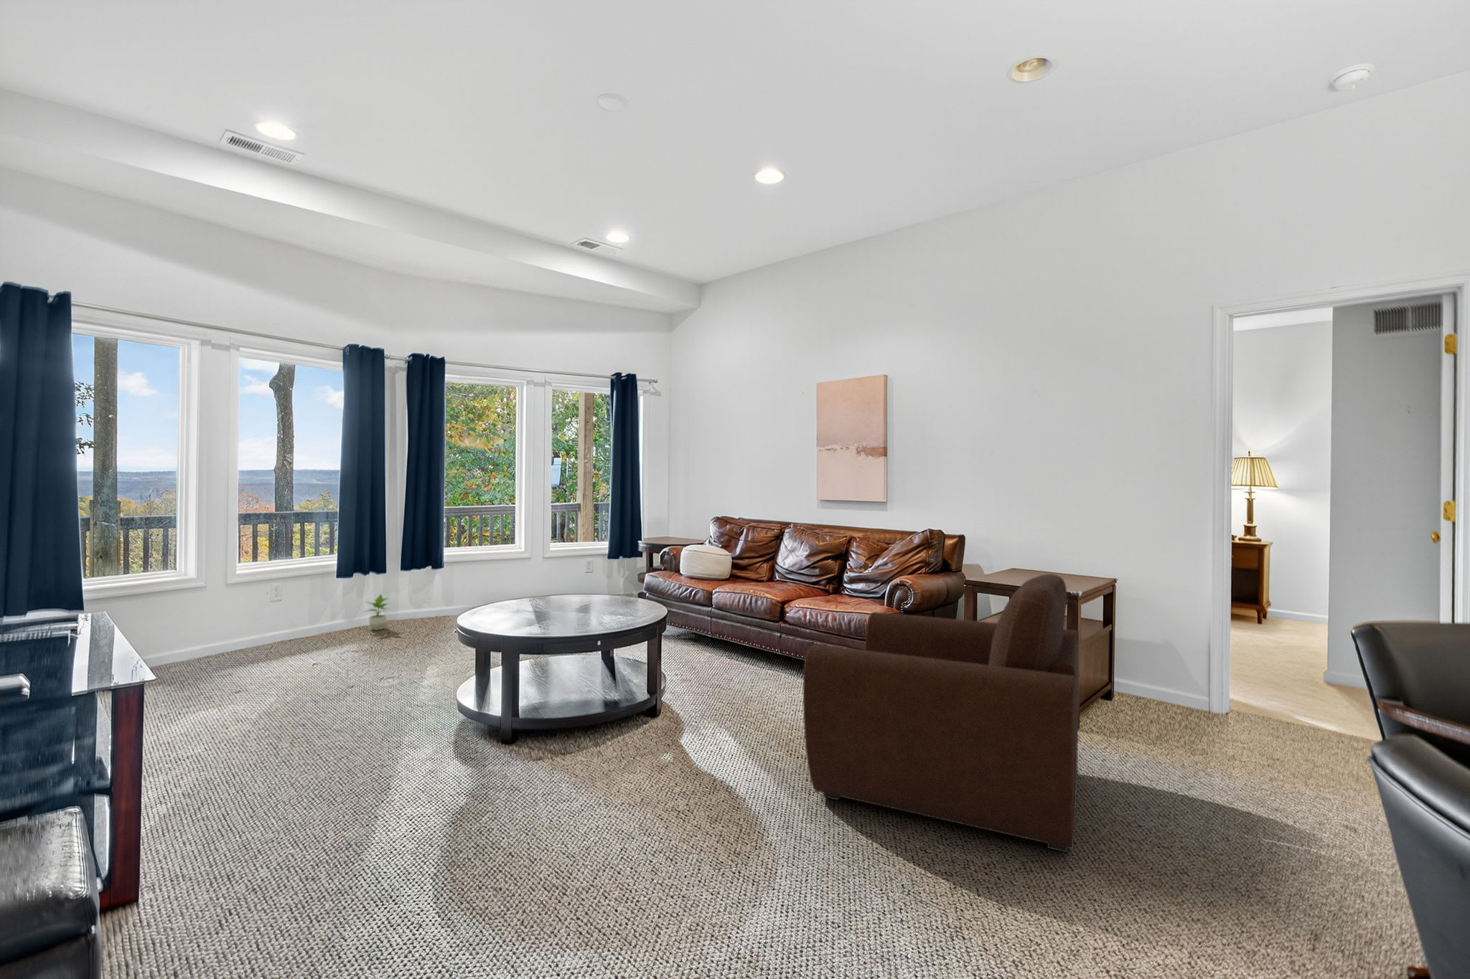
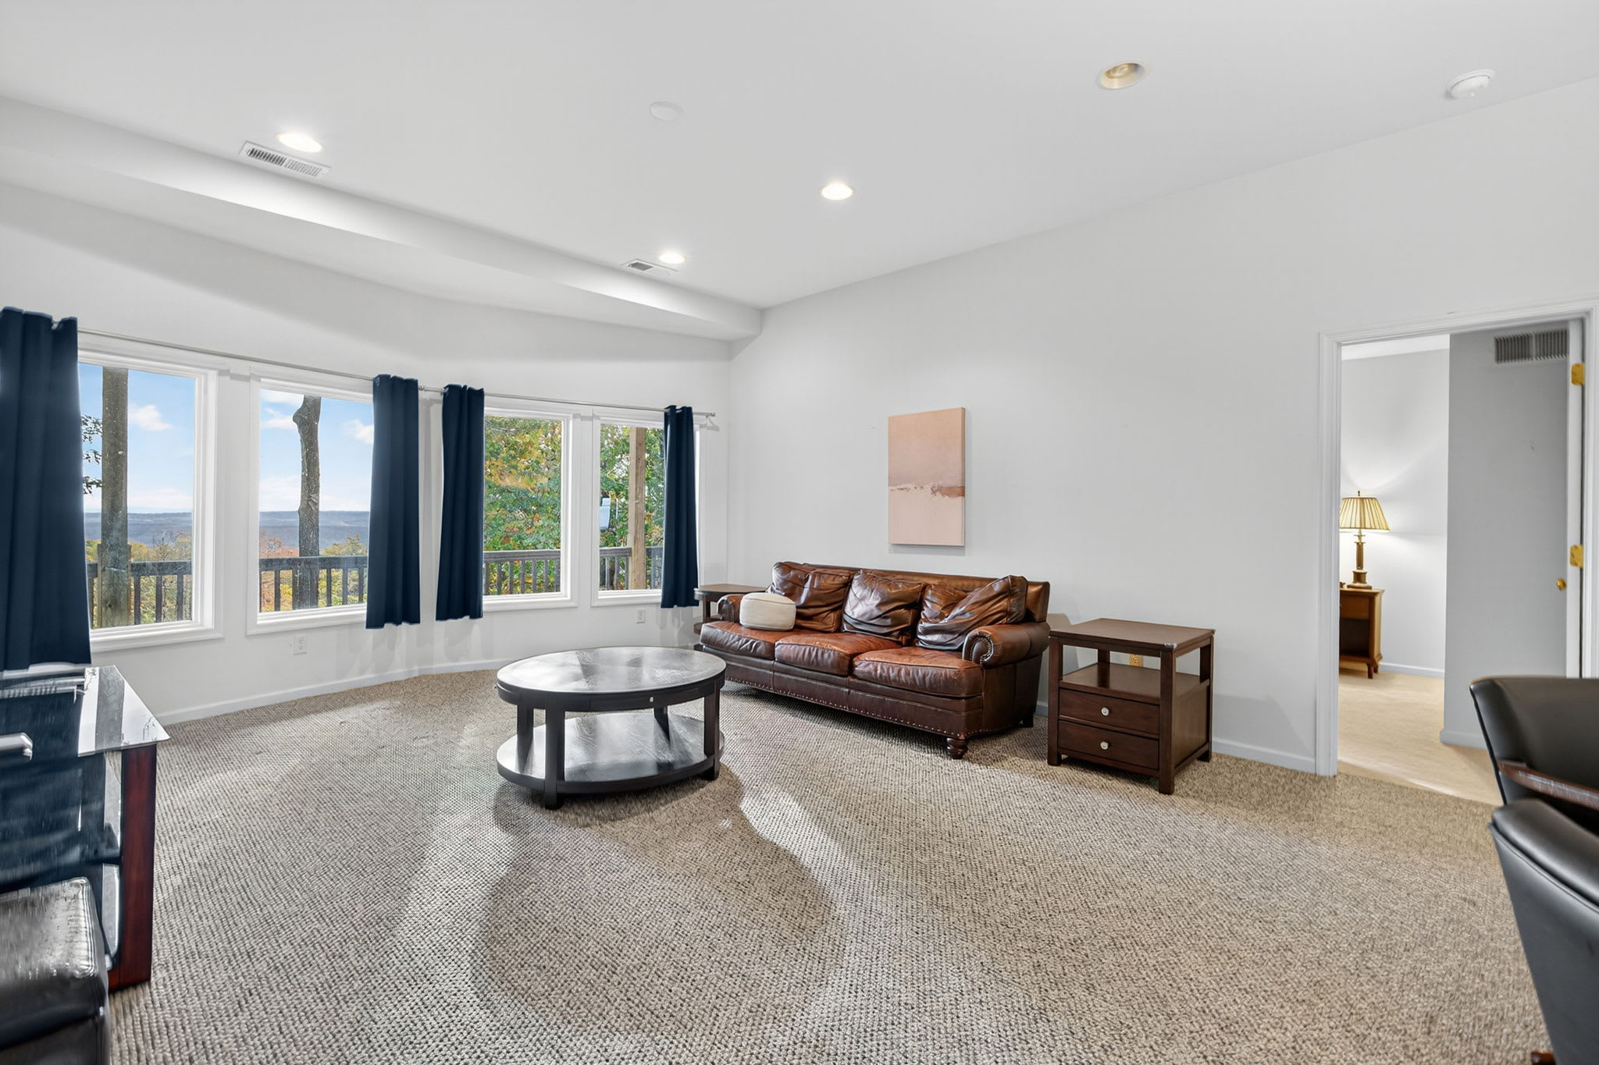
- potted plant (376, 611)
- armchair (948, 680)
